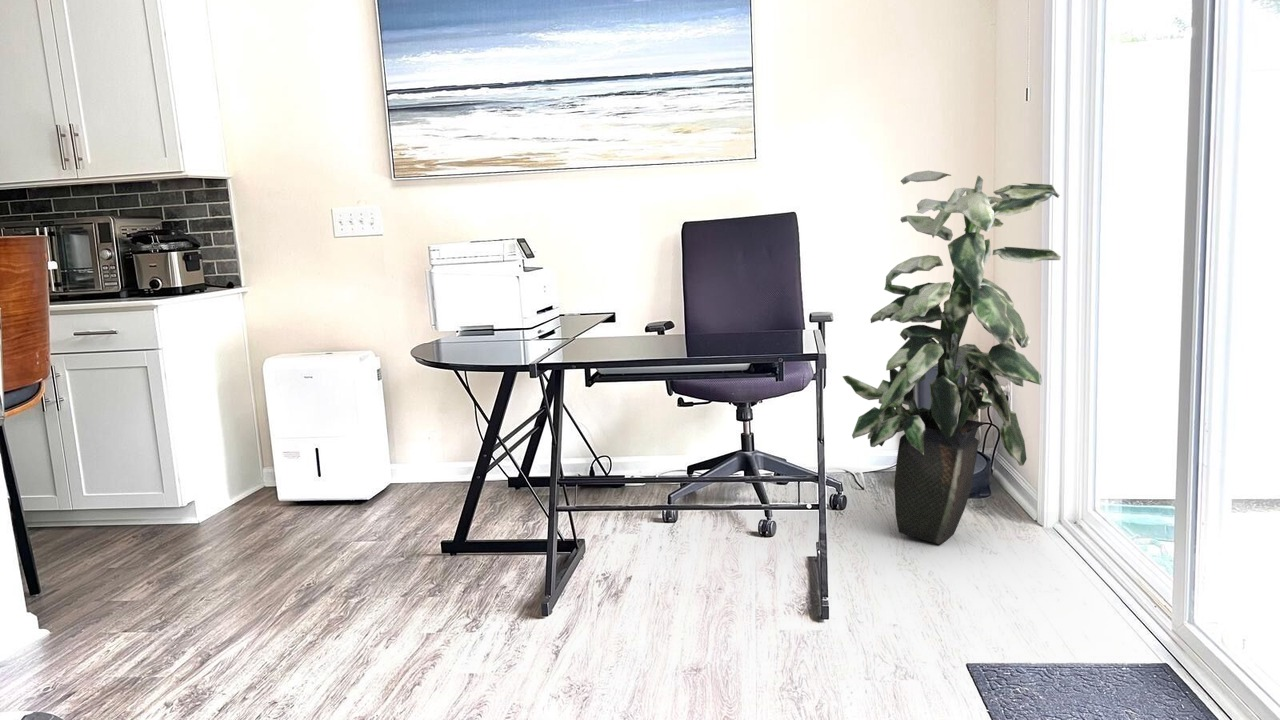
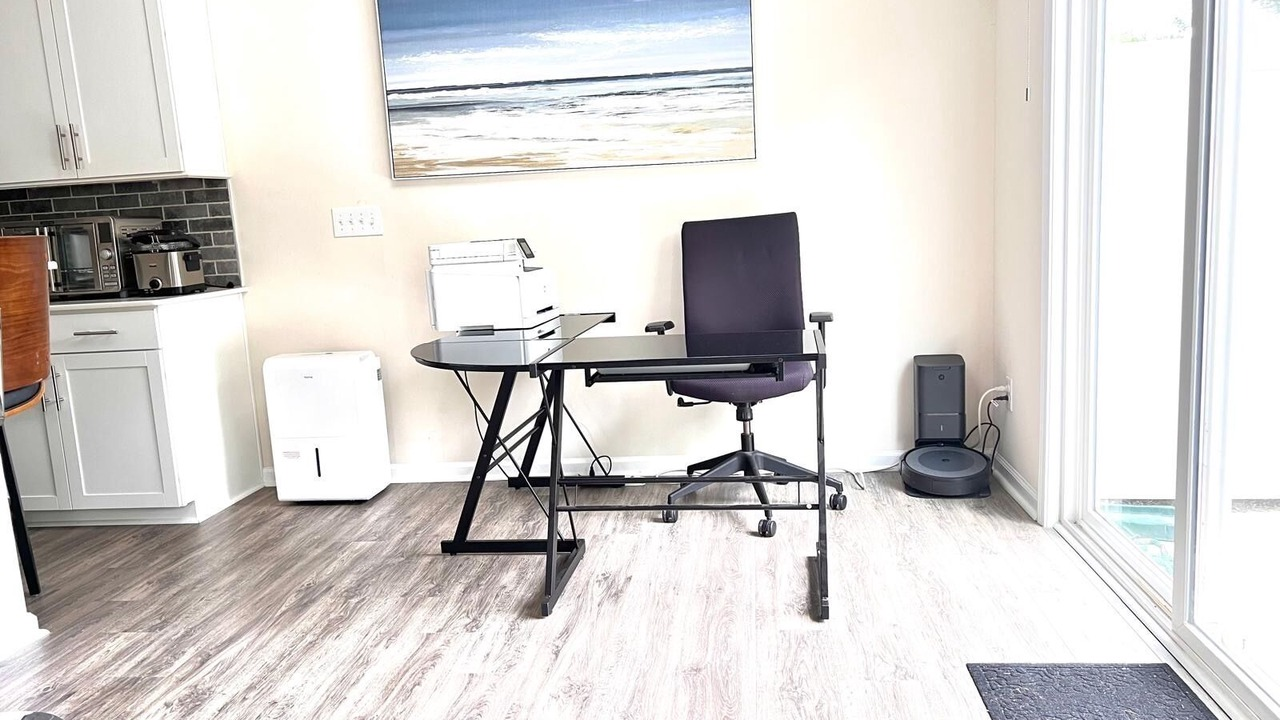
- indoor plant (947, 357)
